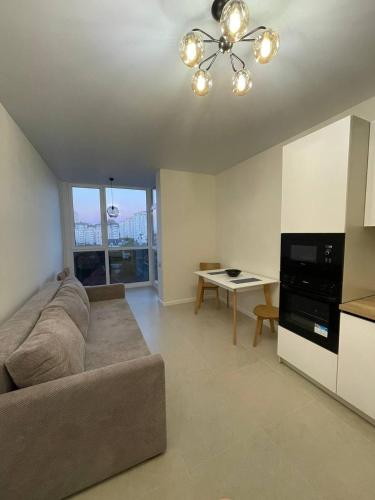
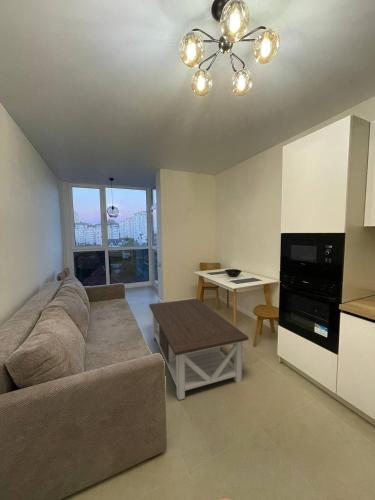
+ coffee table (189, 336)
